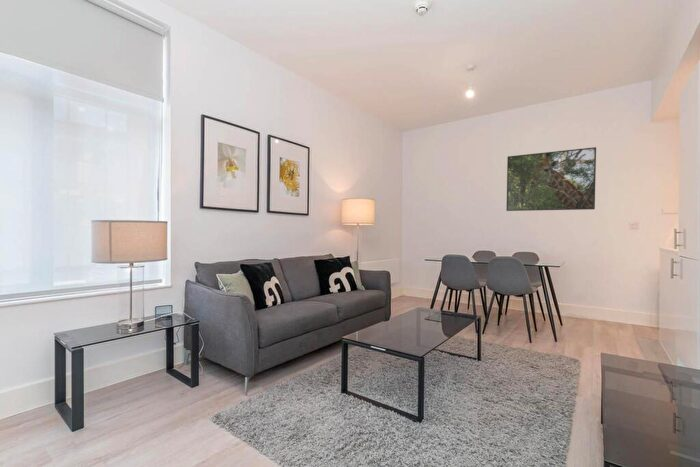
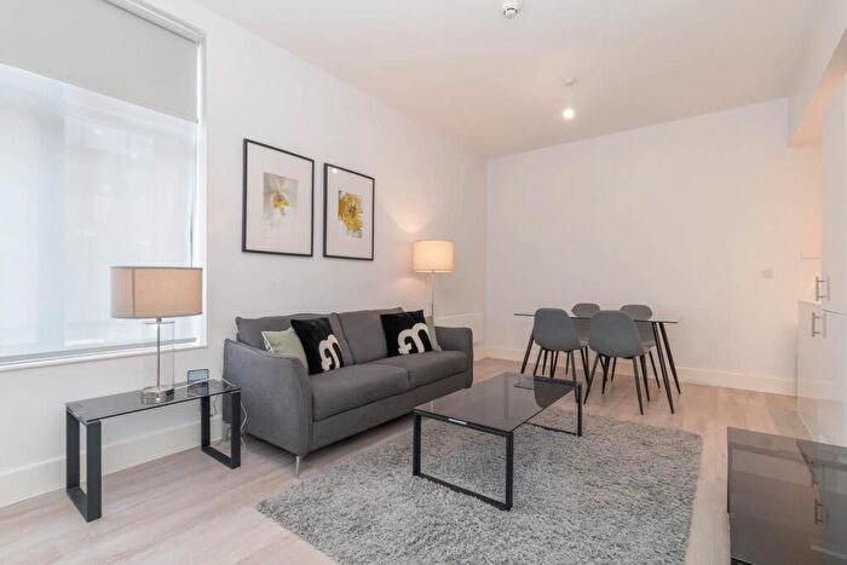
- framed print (548, 181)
